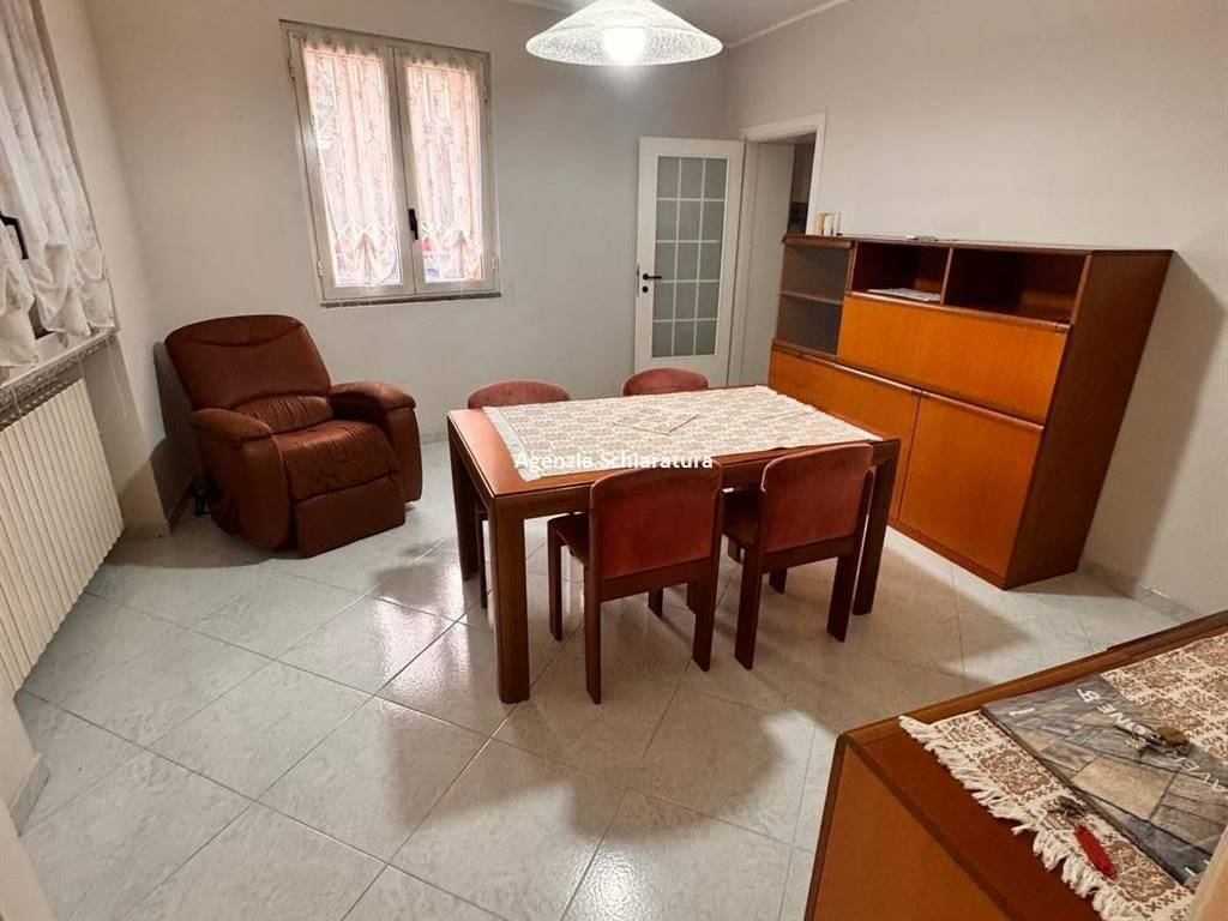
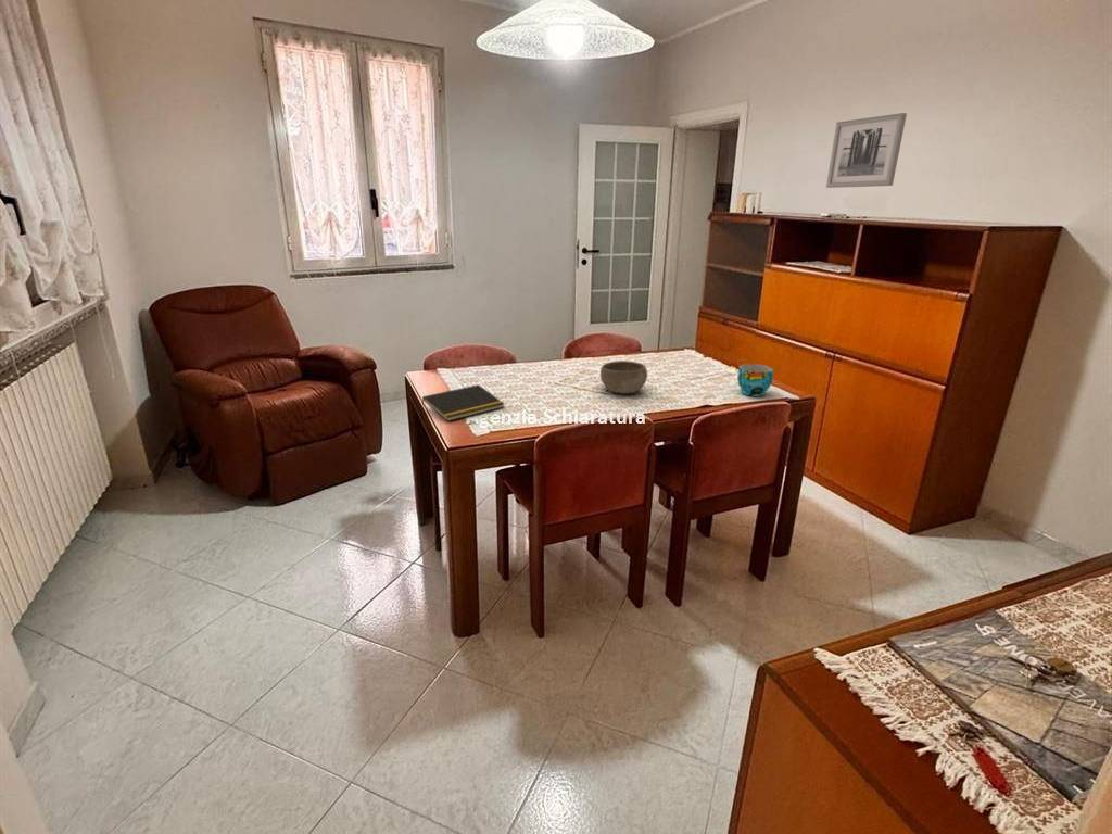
+ cup (755, 380)
+ bowl (623, 378)
+ notepad (464, 402)
+ wall art (863, 152)
